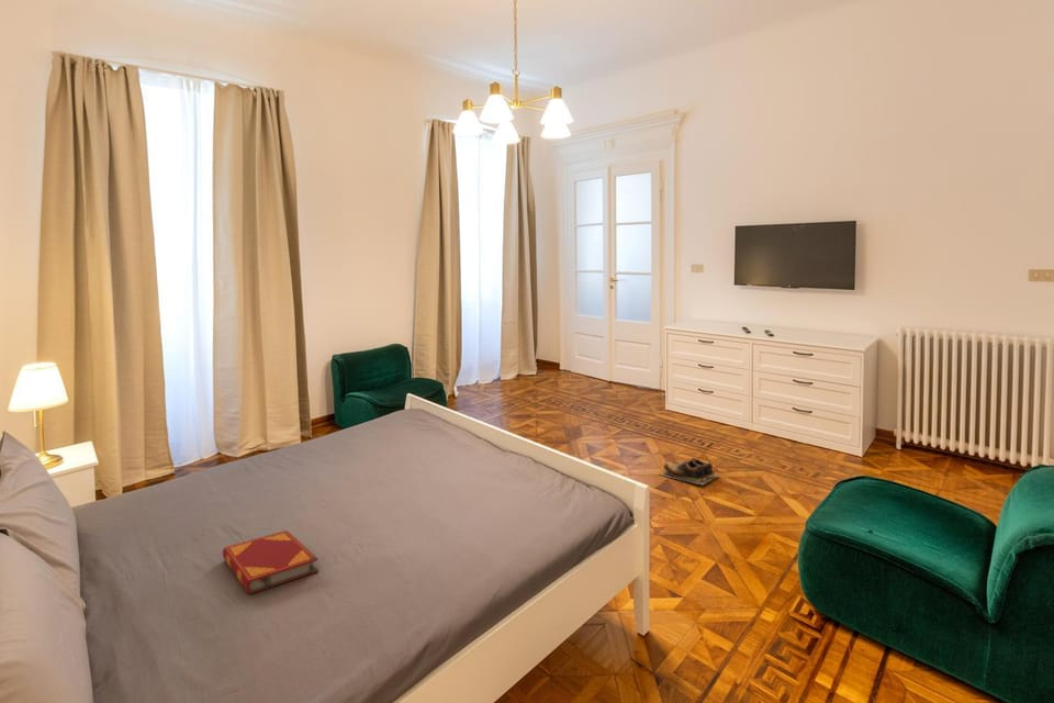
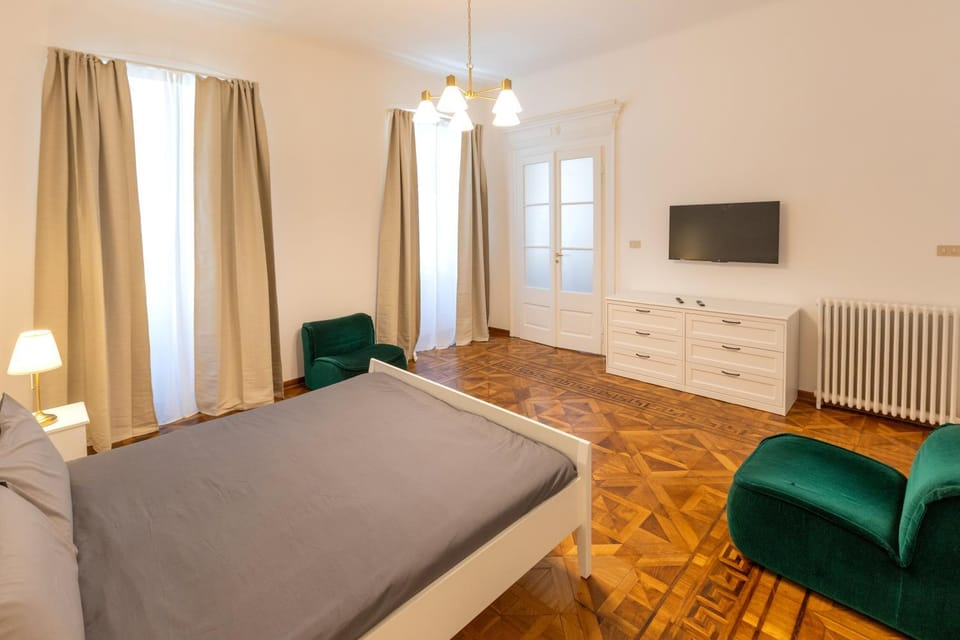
- shoes (688, 467)
- hardback book (269, 559)
